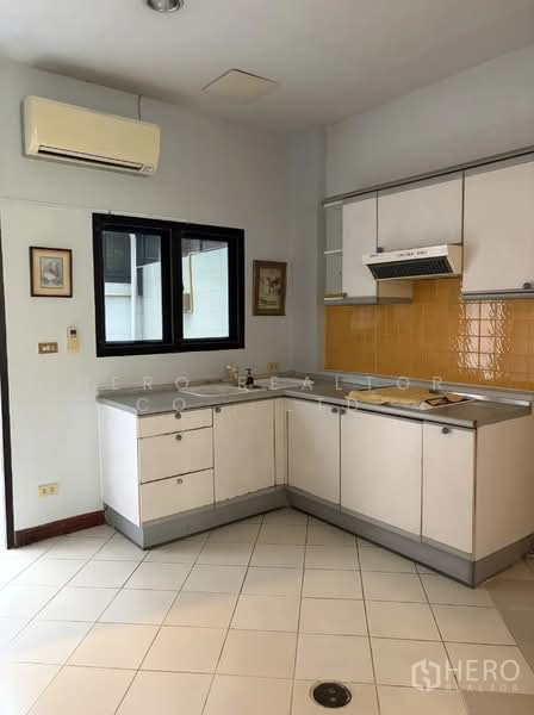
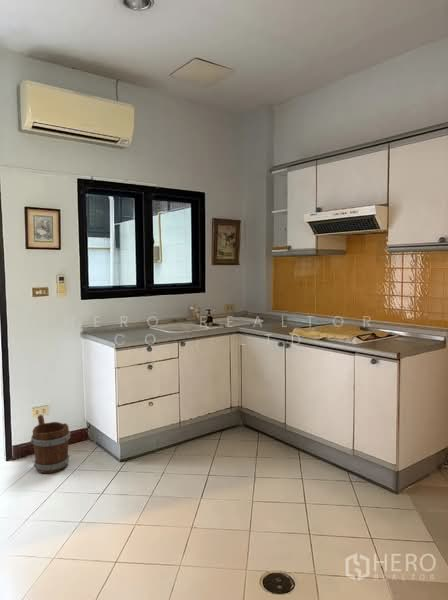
+ bucket (48, 442)
